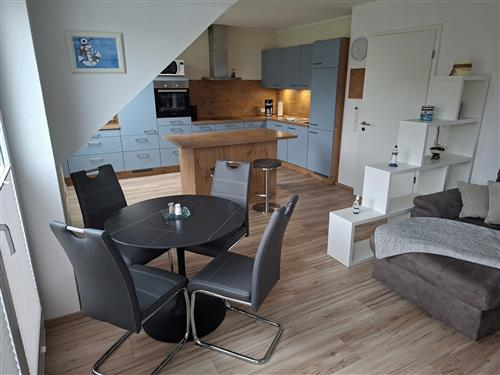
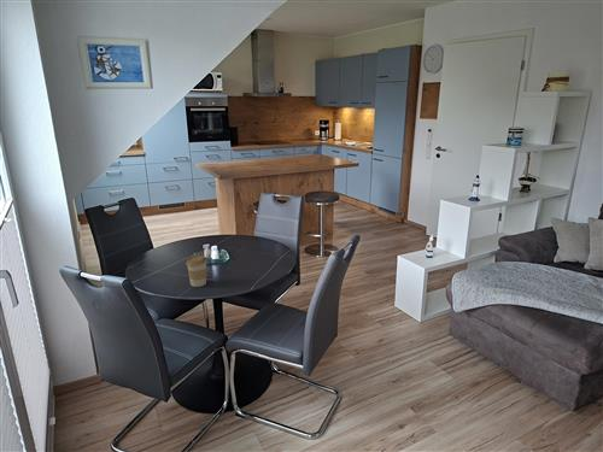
+ coffee cup (197, 270)
